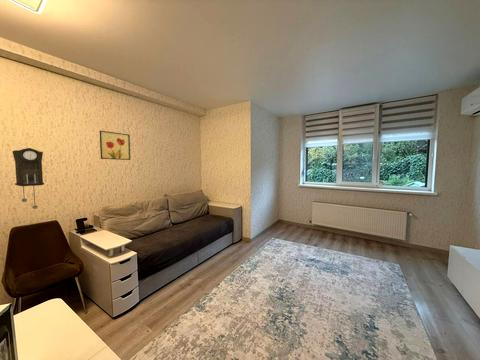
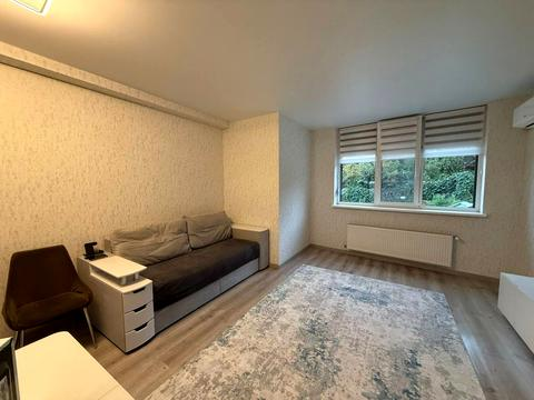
- pendulum clock (29, 179)
- wall art (115, 146)
